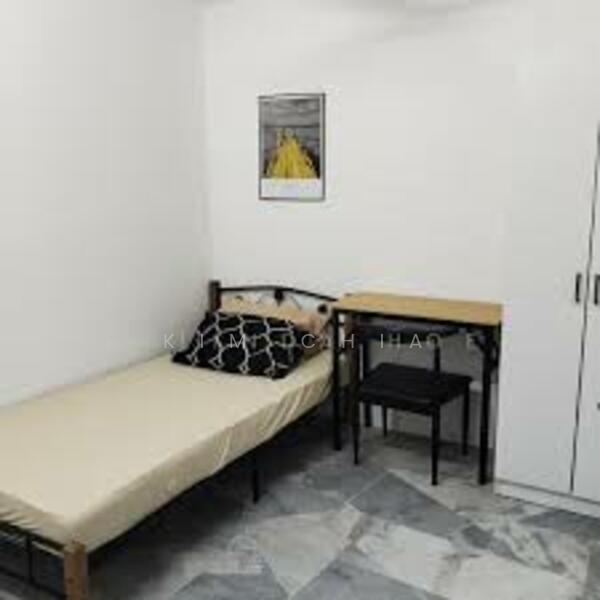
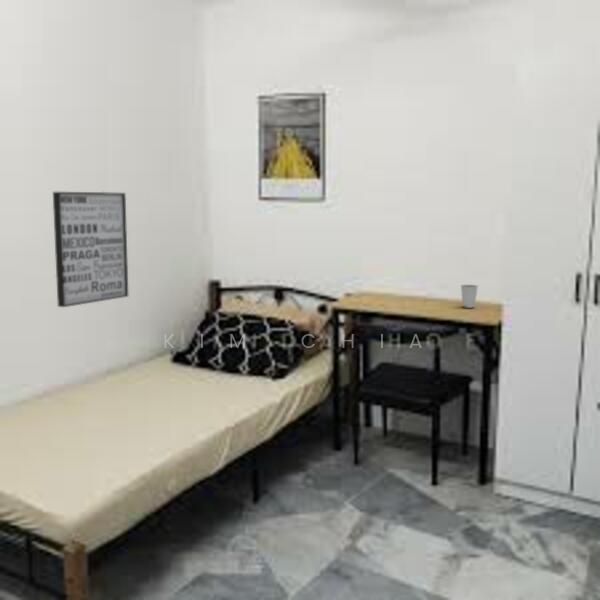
+ dixie cup (468, 296)
+ wall art (93, 247)
